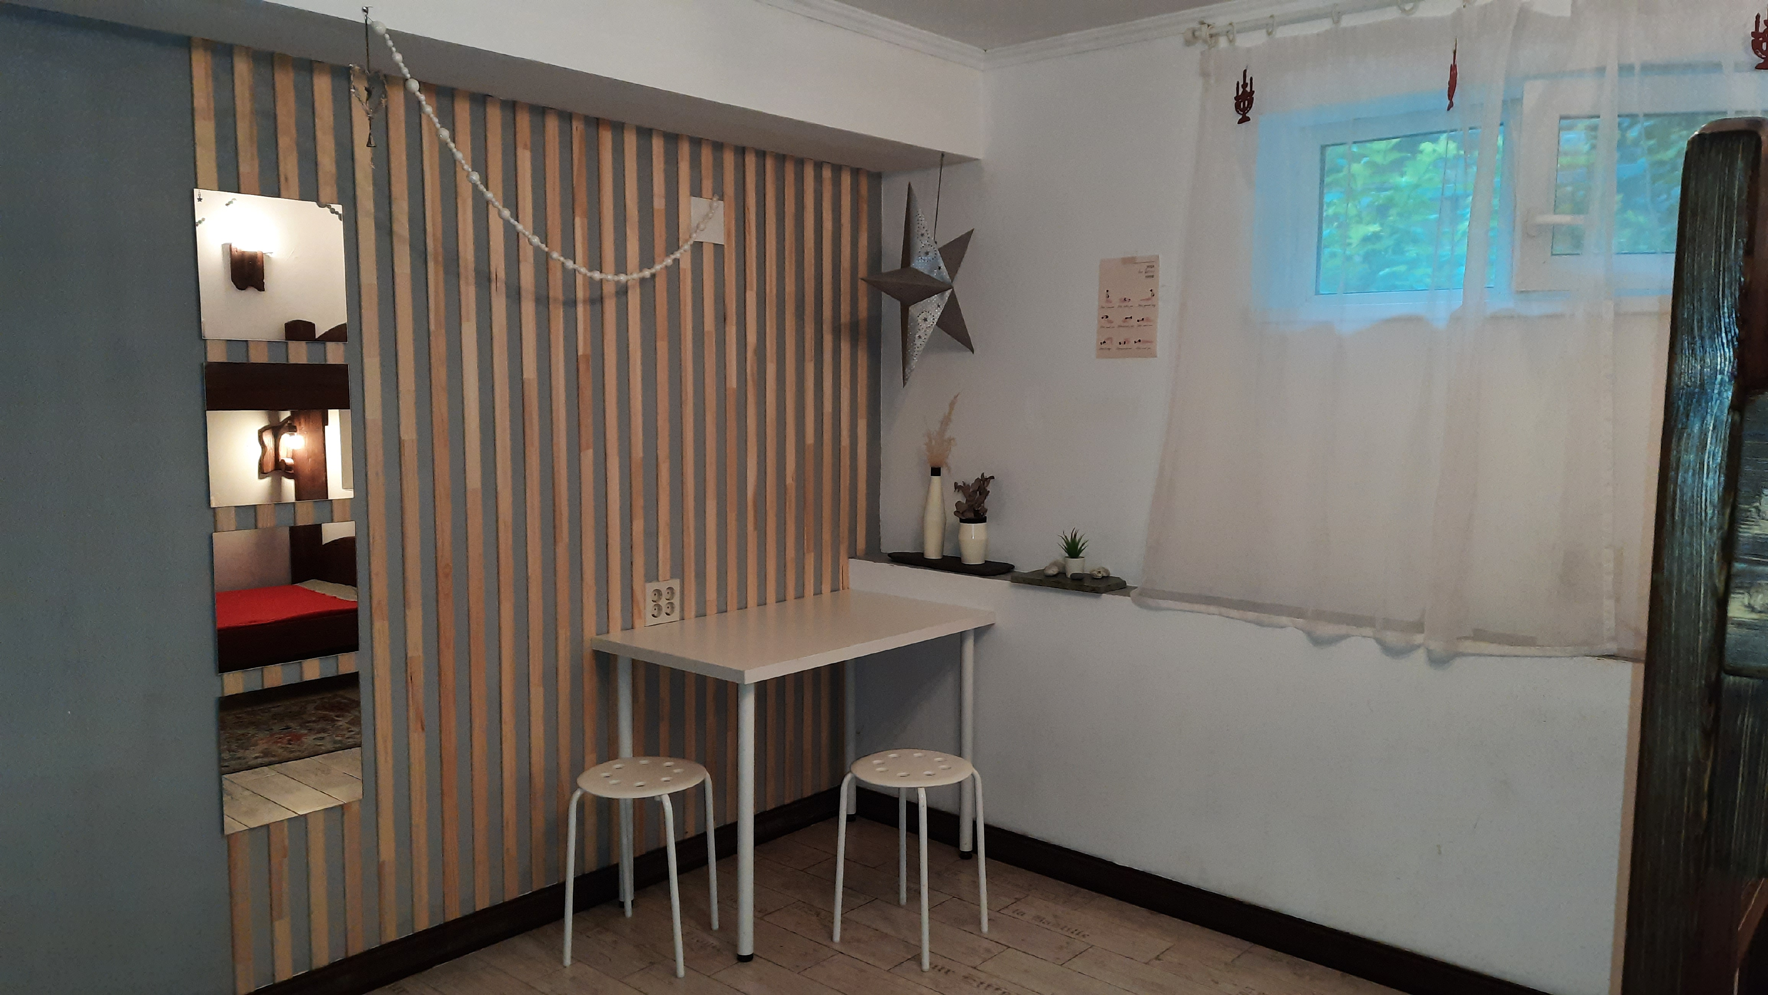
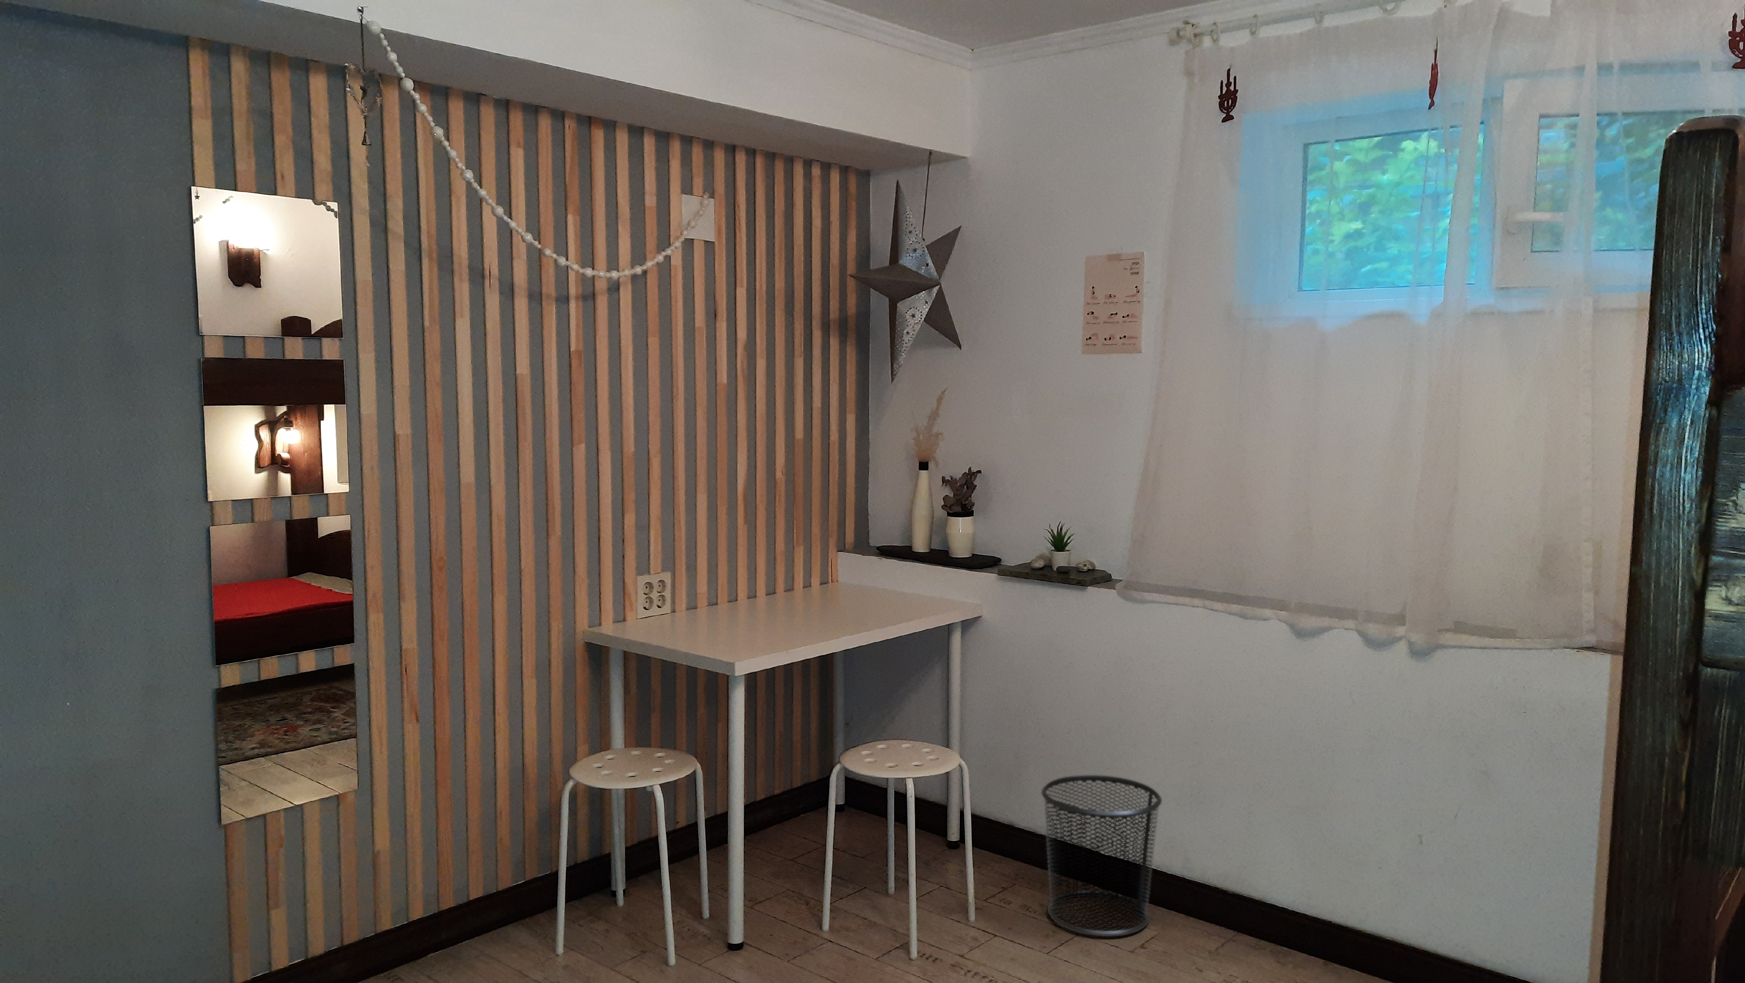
+ waste bin (1099, 854)
